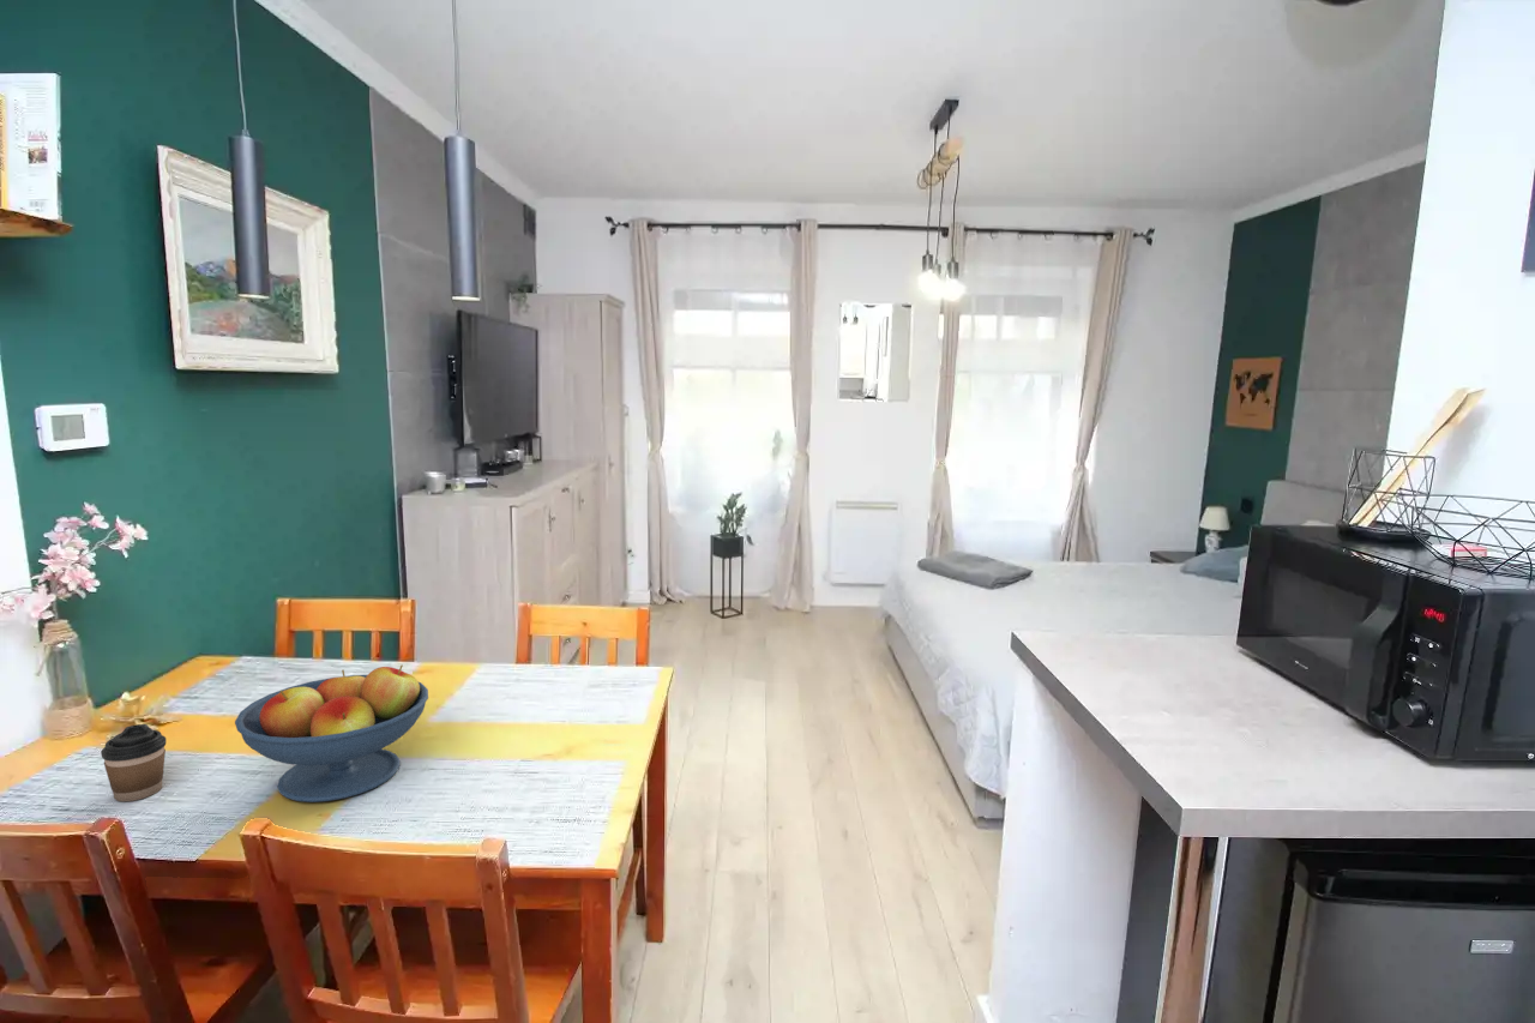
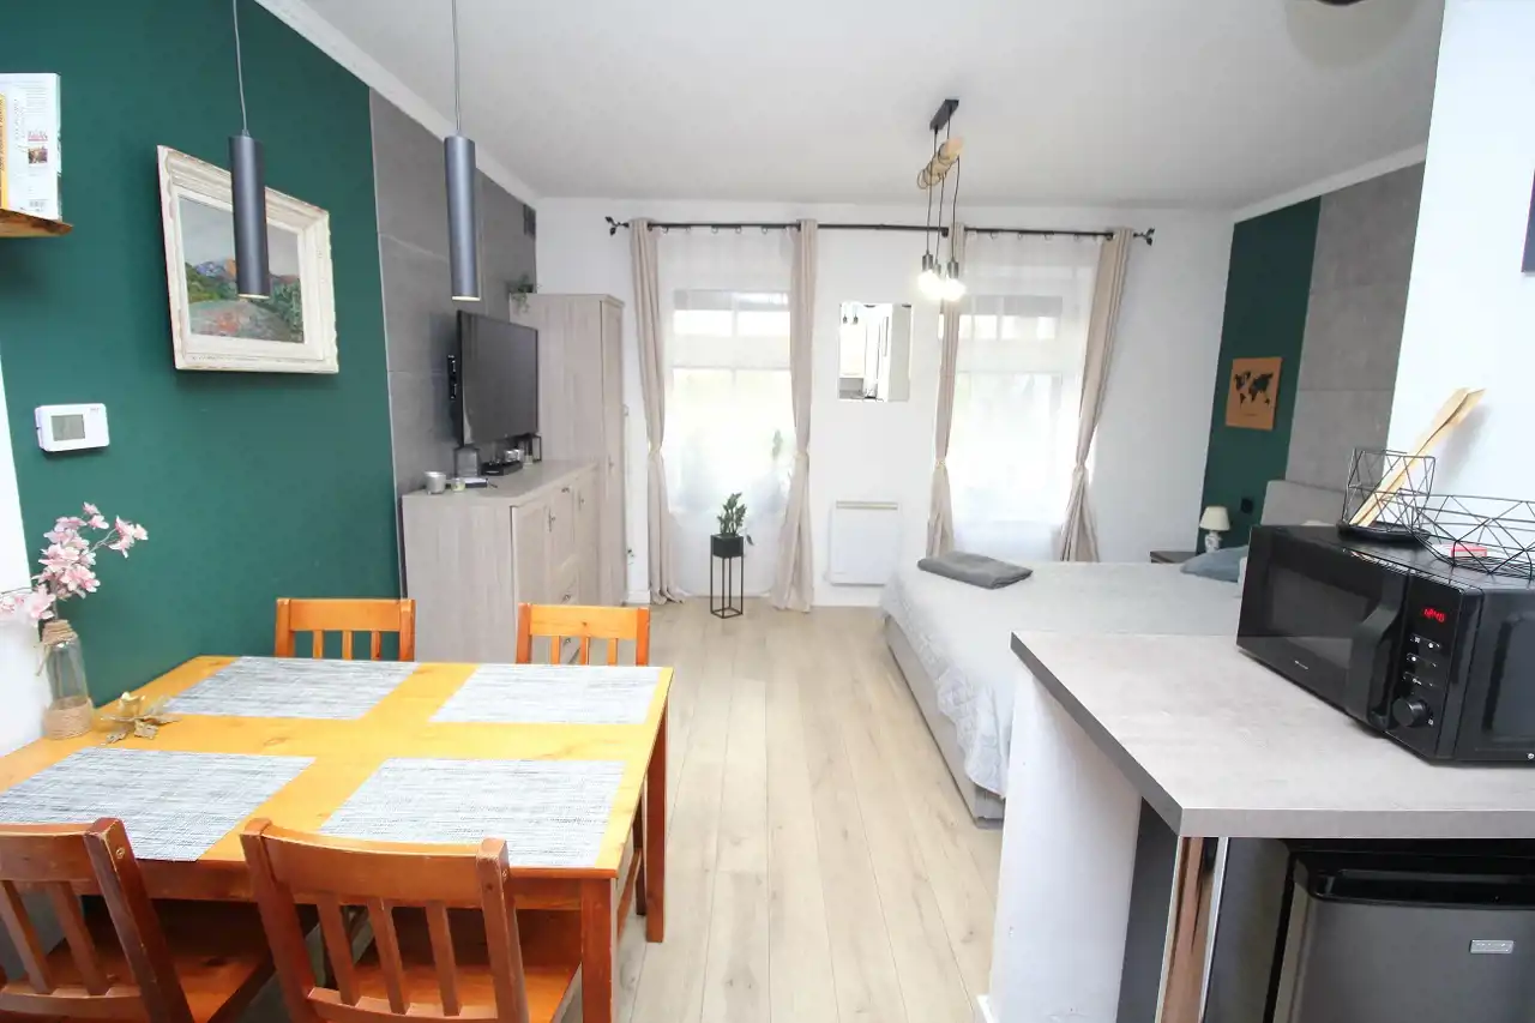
- coffee cup (136, 760)
- fruit bowl (338, 726)
